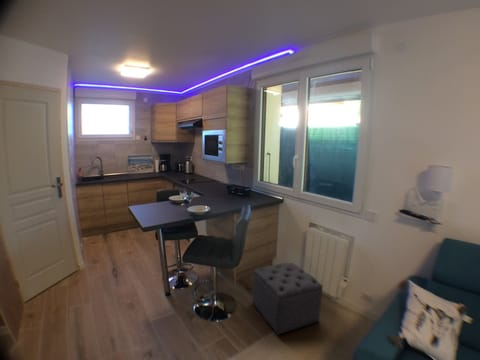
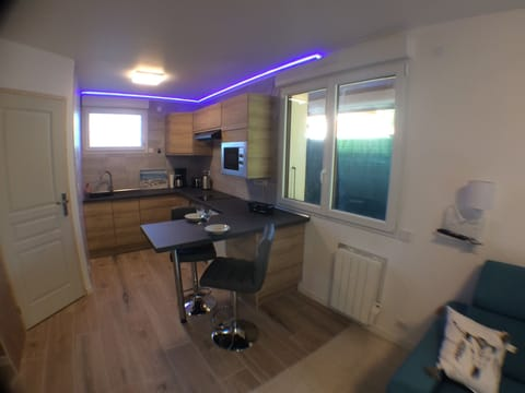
- ottoman (285, 293)
